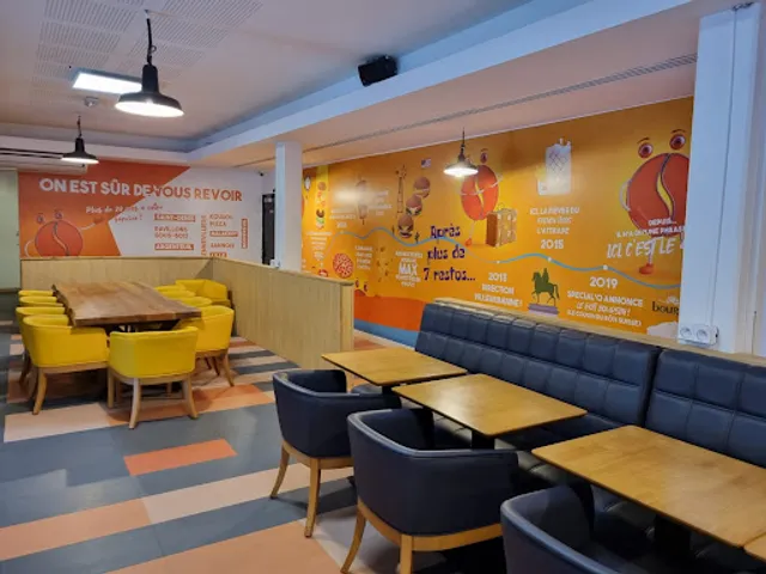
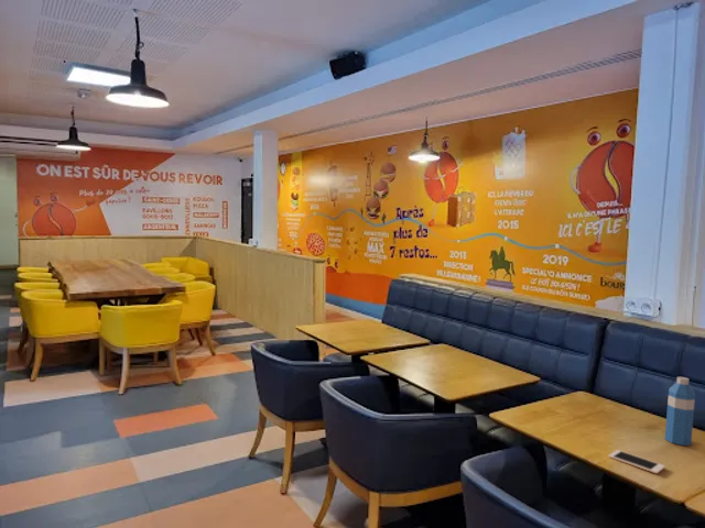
+ water bottle (680, 409)
+ cell phone (636, 461)
